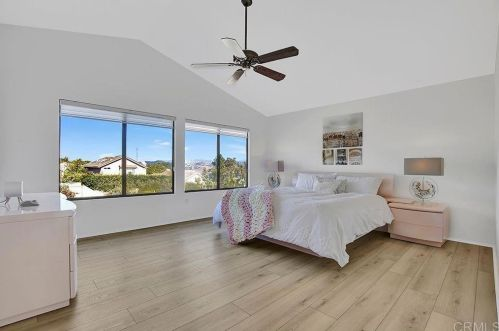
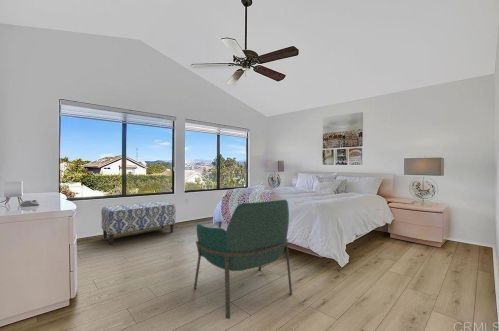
+ bench (140, 220)
+ armchair (243, 243)
